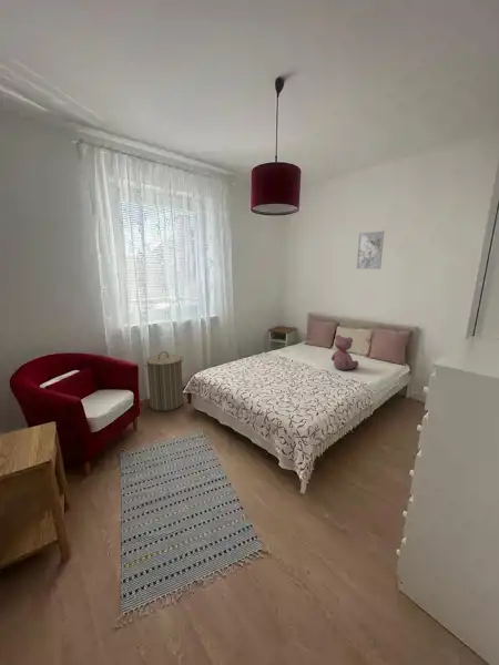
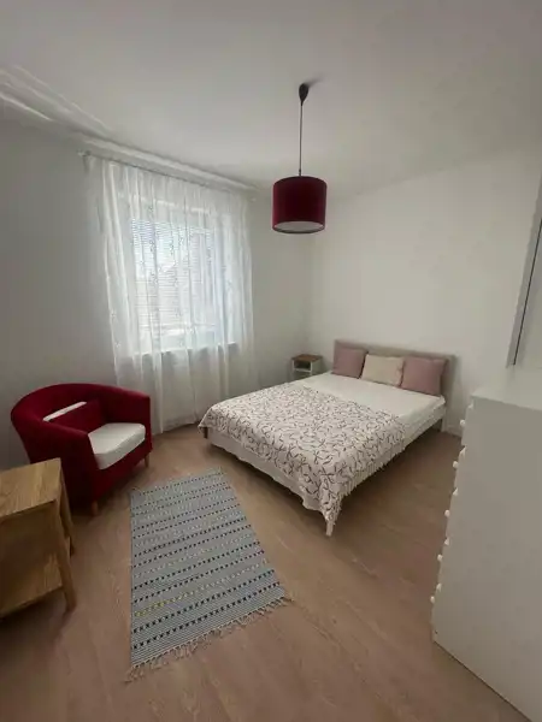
- wall art (369, 250)
- laundry hamper (165, 378)
- teddy bear (345, 351)
